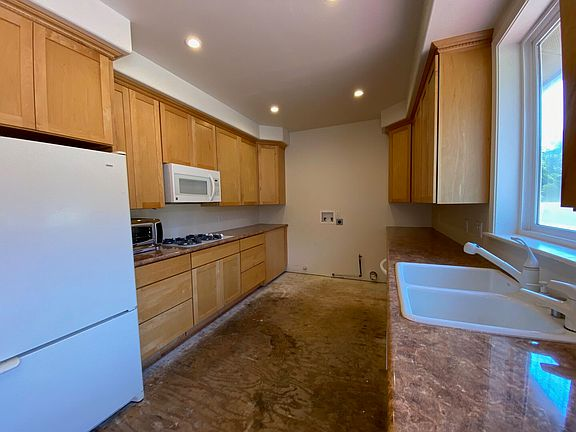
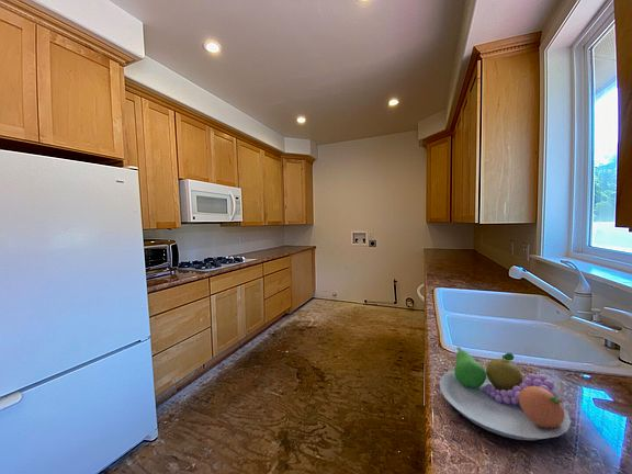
+ fruit bowl (495, 383)
